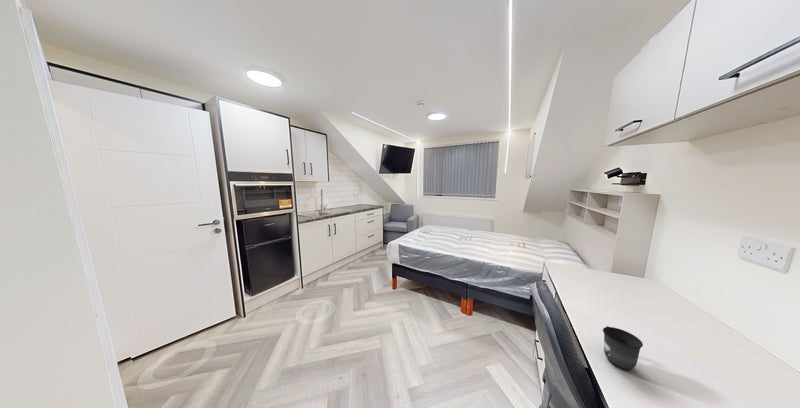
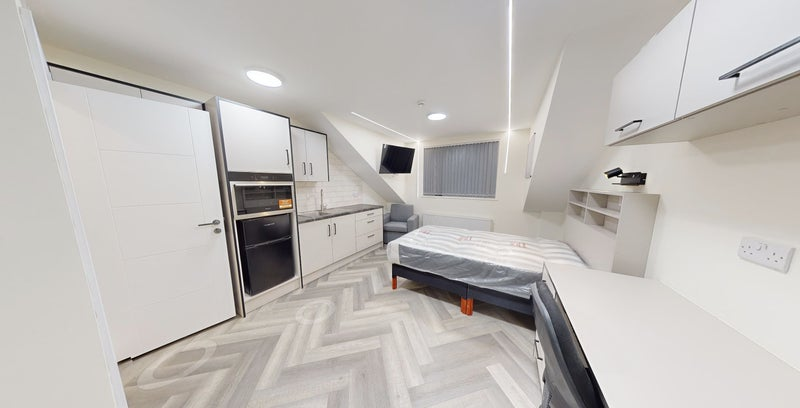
- mug (617, 345)
